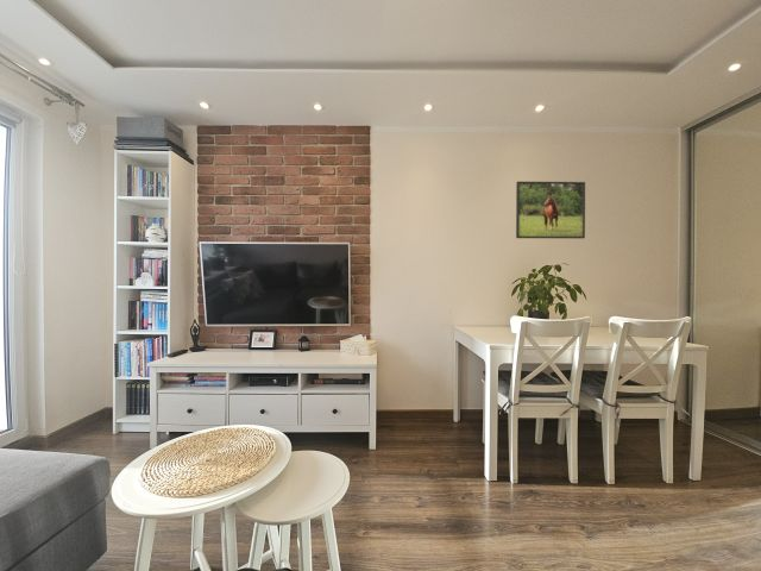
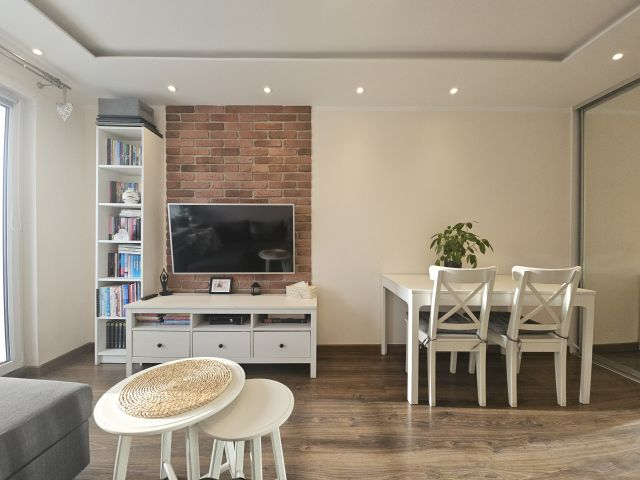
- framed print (551, 209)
